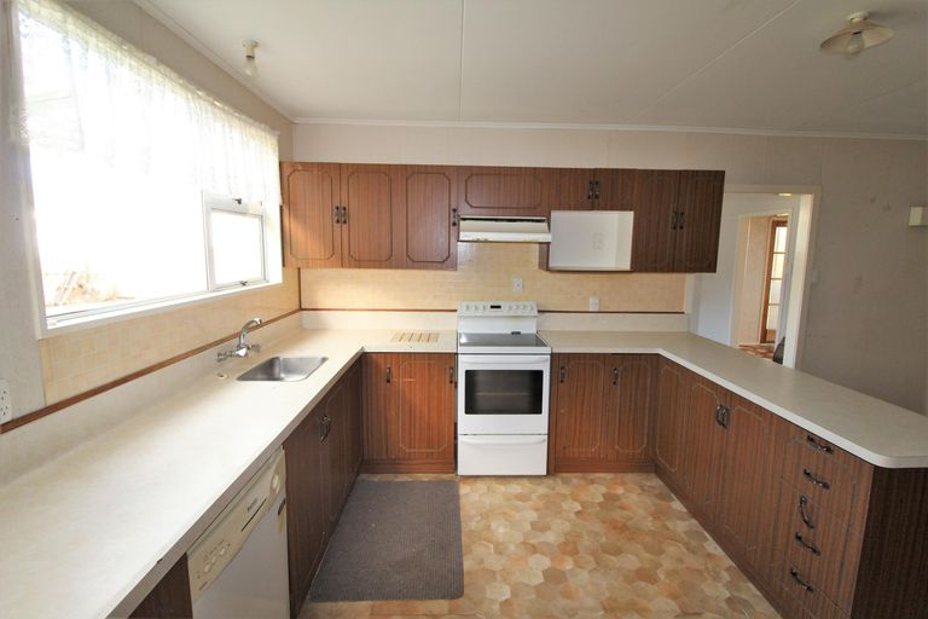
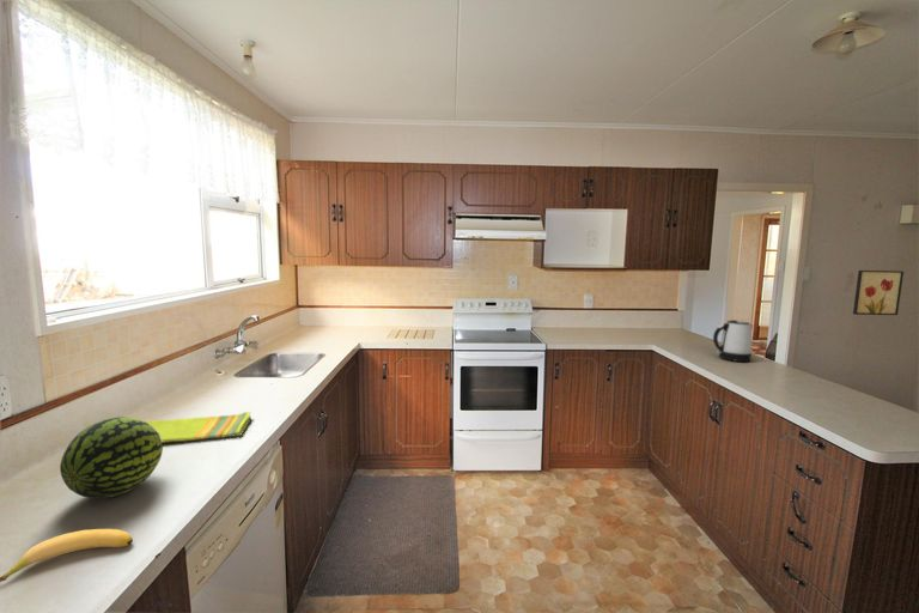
+ dish towel (187, 427)
+ fruit (111, 456)
+ wall art (877, 292)
+ kettle (732, 339)
+ banana (73, 547)
